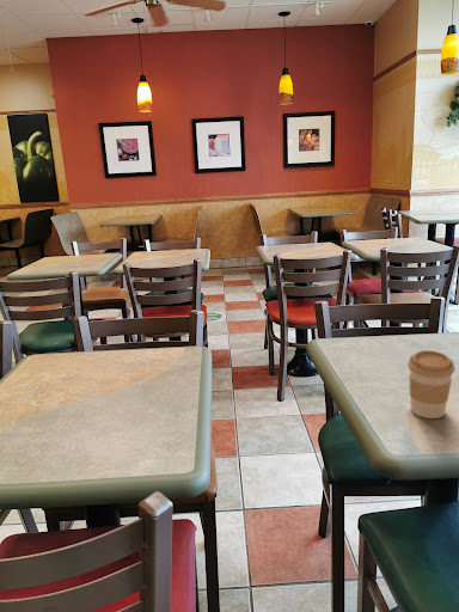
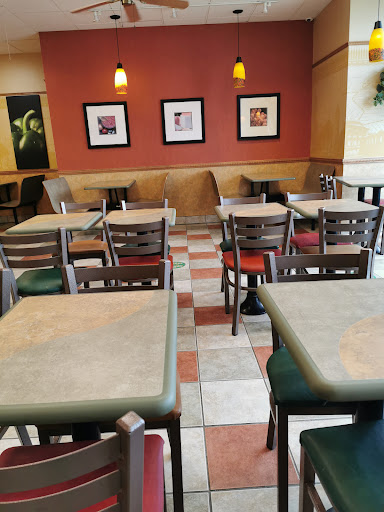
- coffee cup (429, 384)
